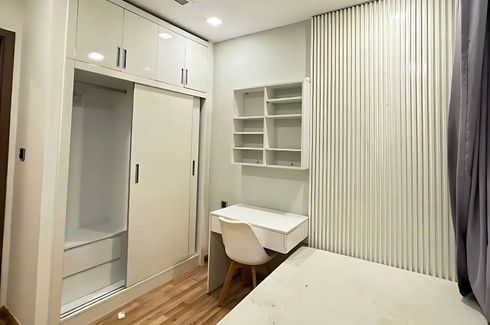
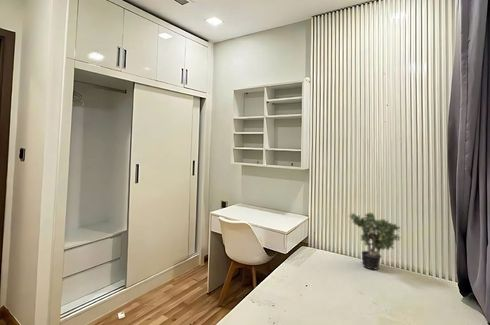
+ potted plant (372, 240)
